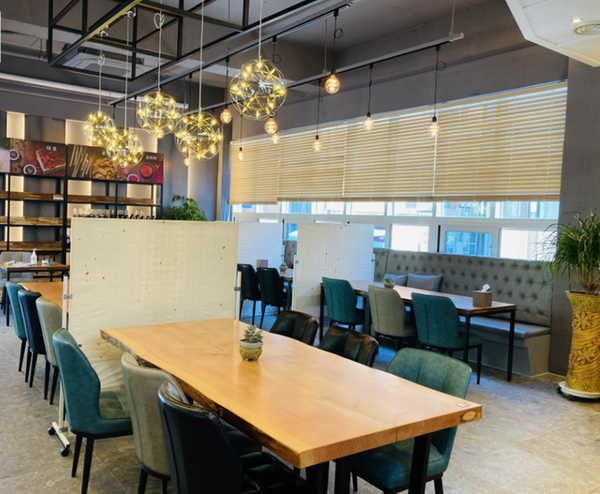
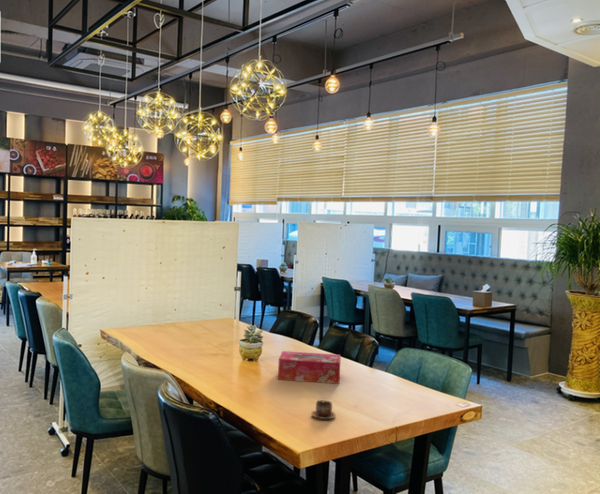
+ tissue box (309, 366)
+ cup (323, 409)
